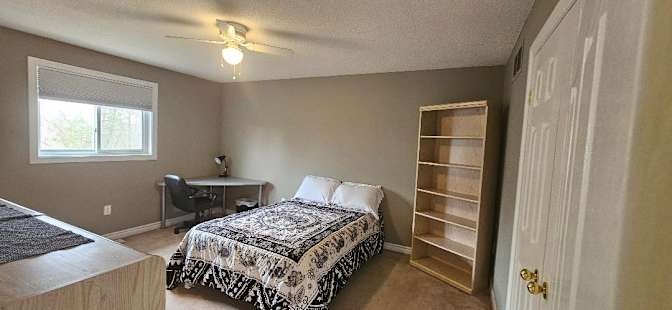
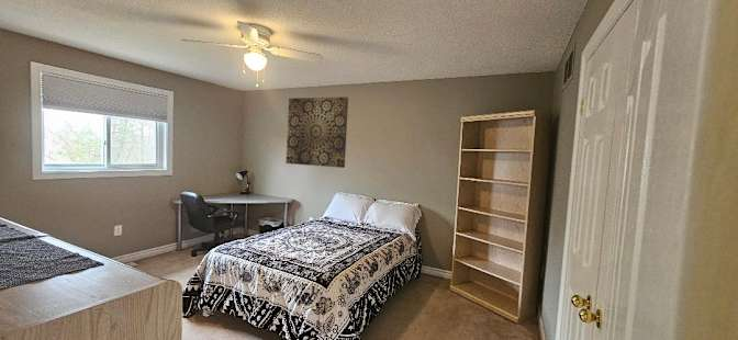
+ wall art (315, 132)
